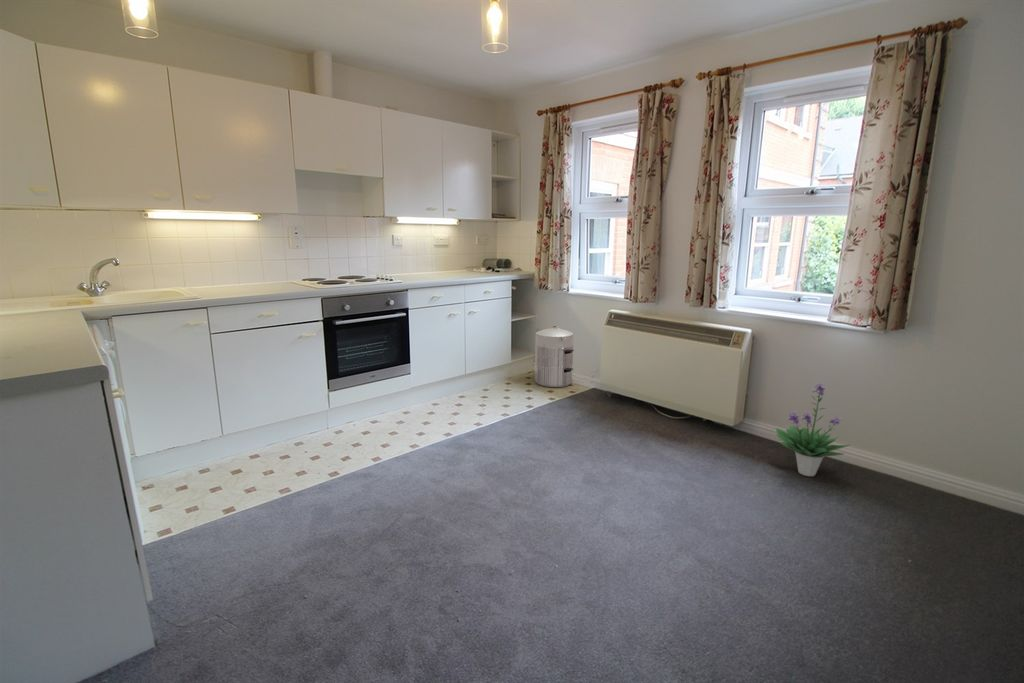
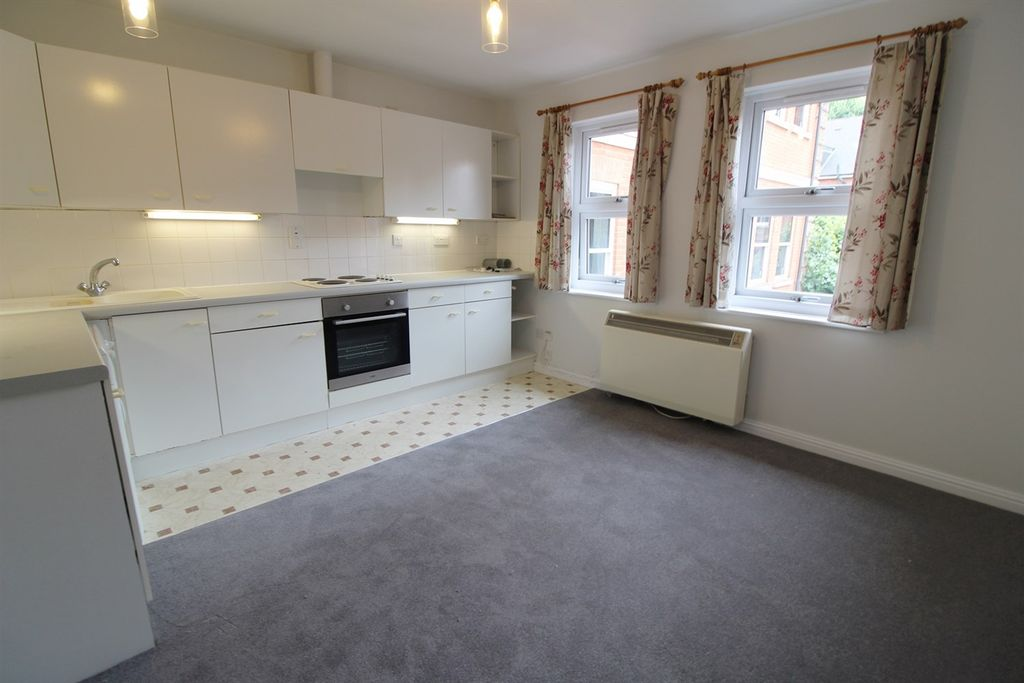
- waste bin (554, 354)
- potted plant (812, 429)
